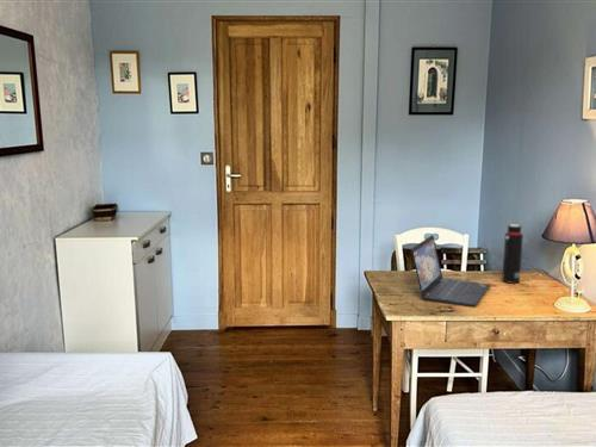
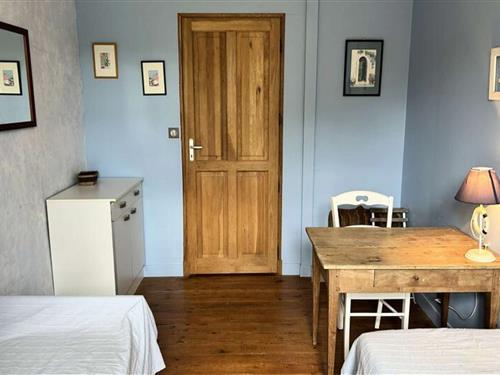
- laptop (452, 279)
- water bottle (511, 253)
